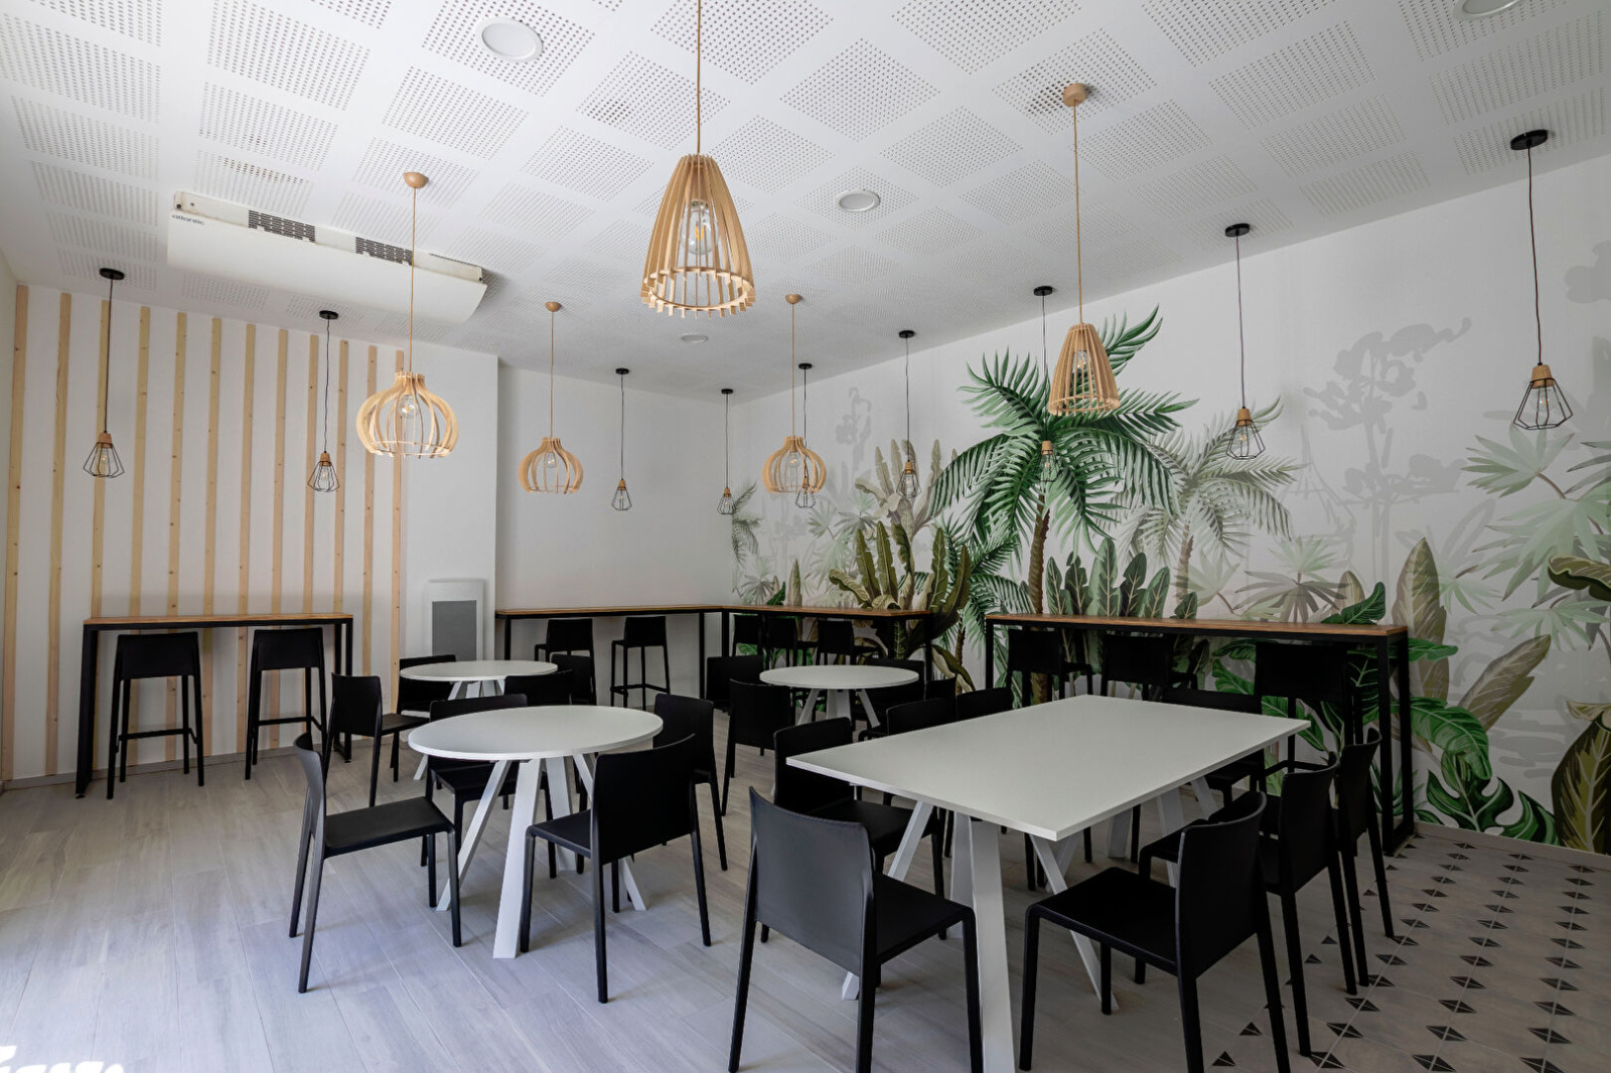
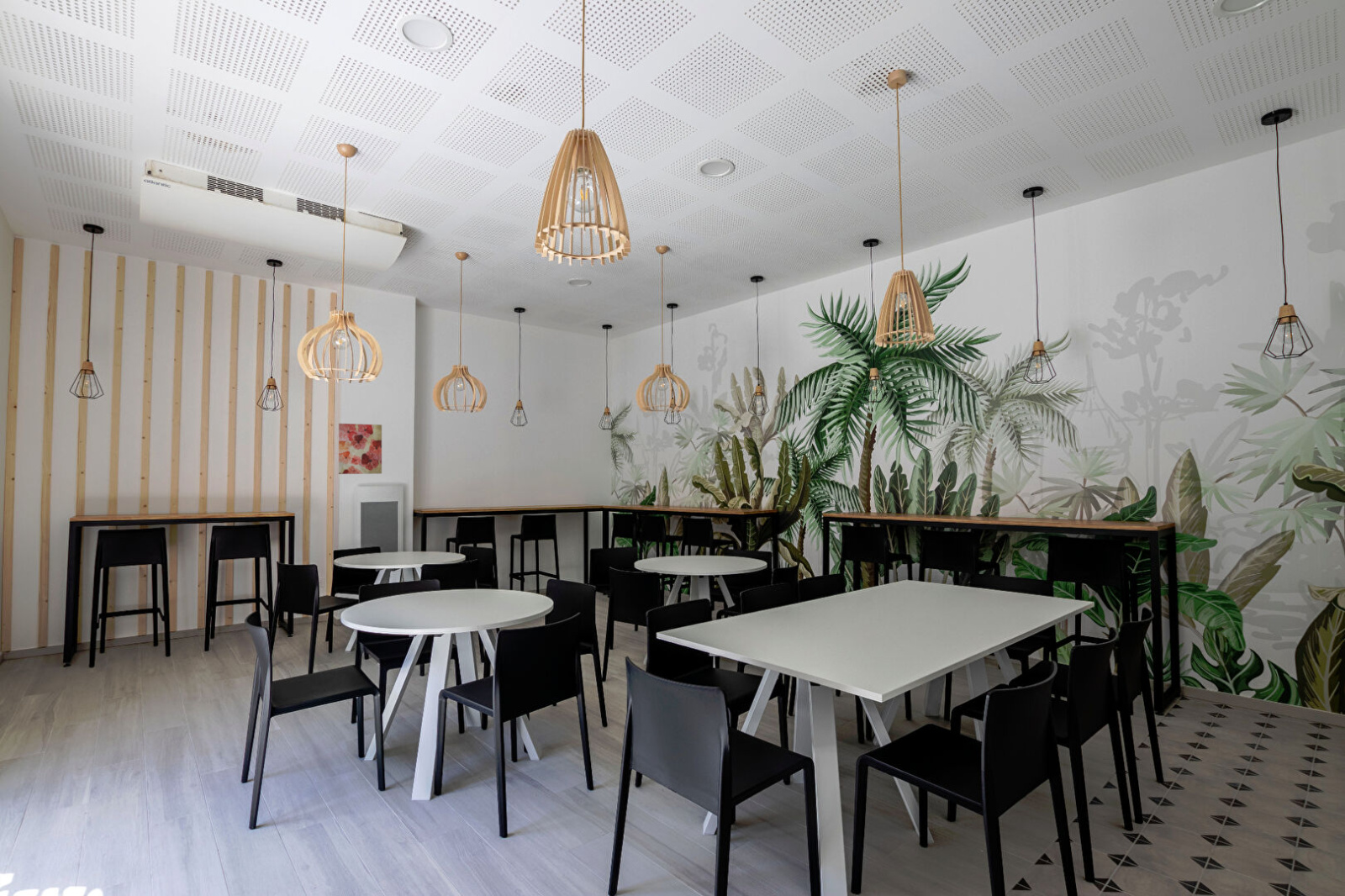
+ wall art (360, 449)
